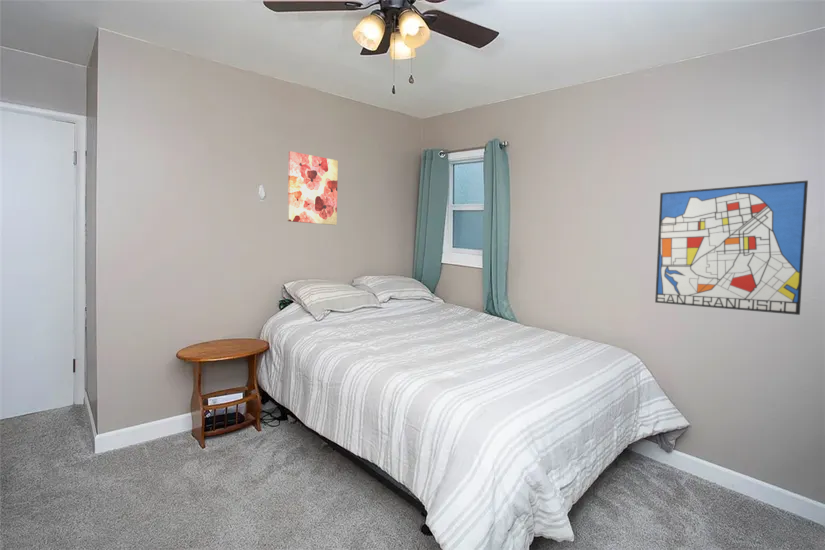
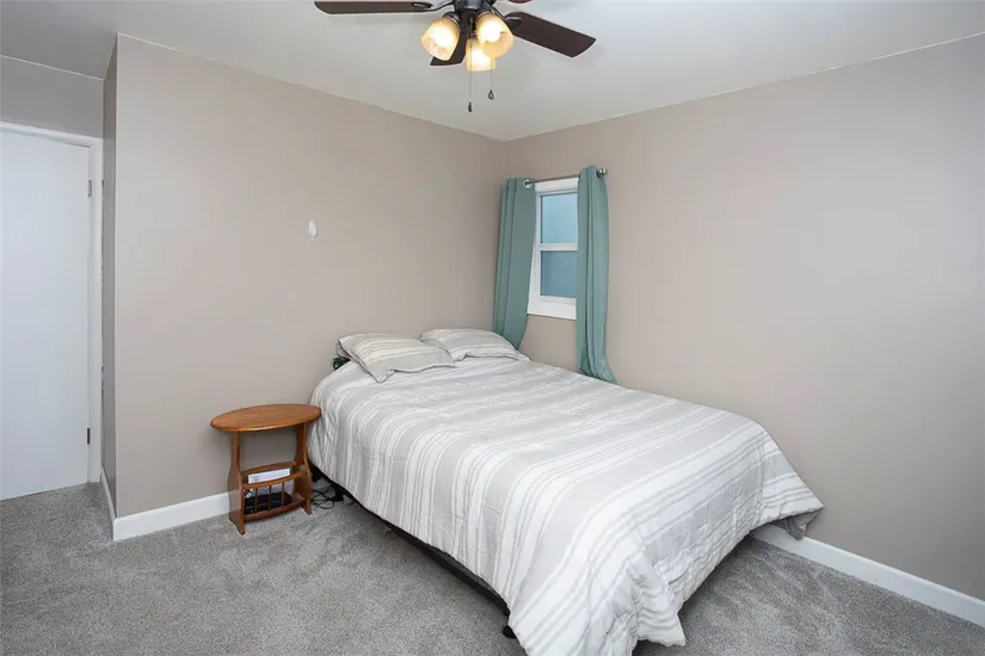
- wall art (313, 189)
- wall art (723, 248)
